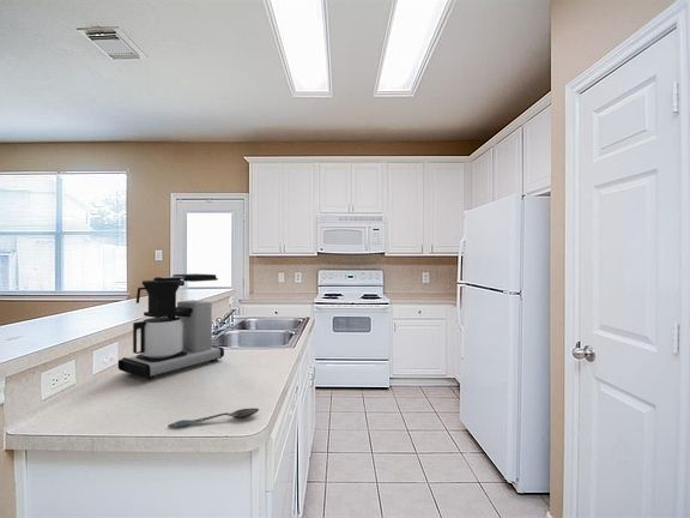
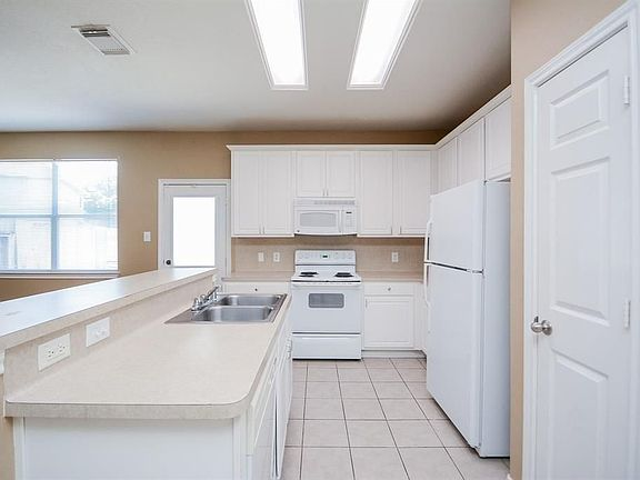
- coffee maker (174, 320)
- spoon (214, 416)
